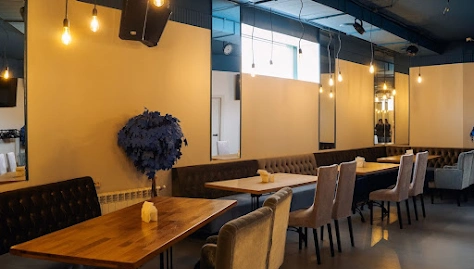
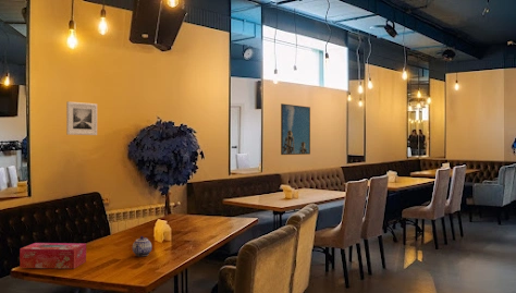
+ tissue box (53, 255)
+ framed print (296, 130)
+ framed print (82, 119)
+ teapot (142, 245)
